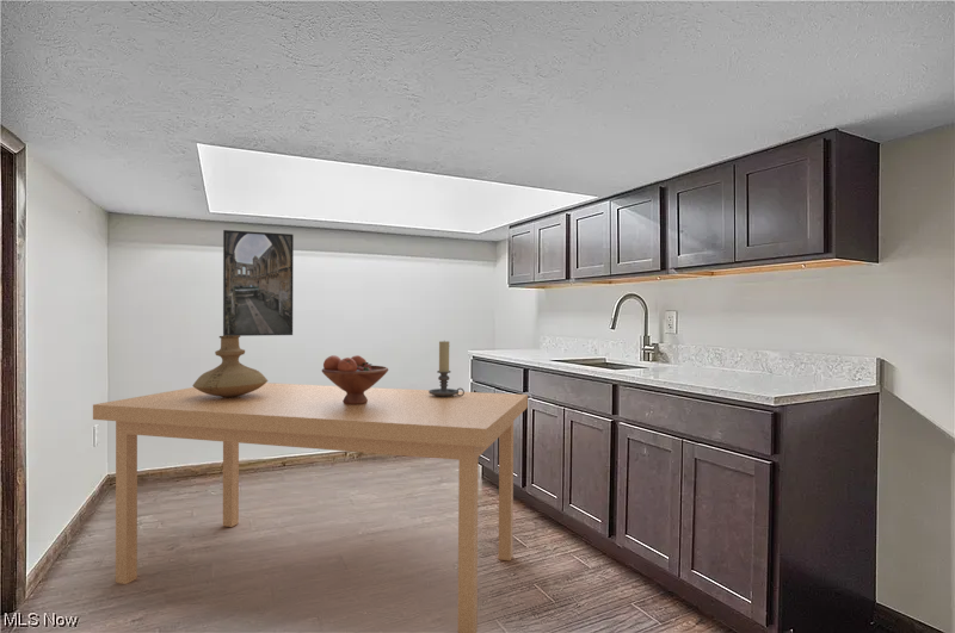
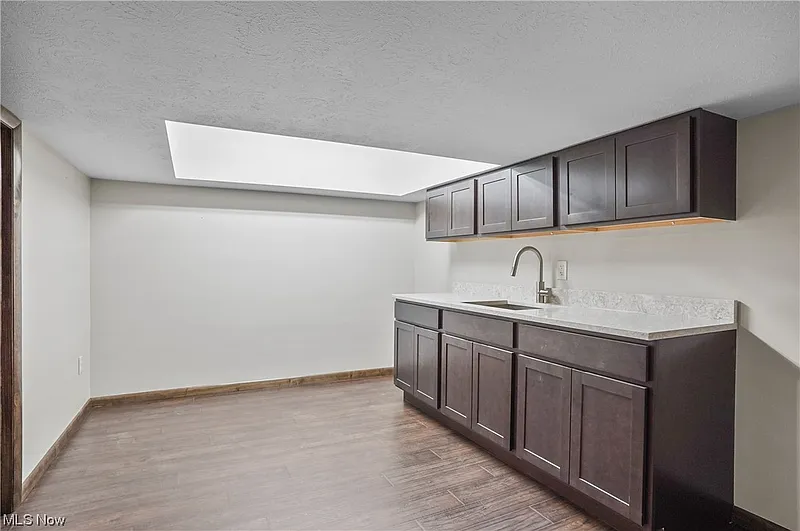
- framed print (258, 284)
- candle holder (446, 367)
- fruit bowl (355, 378)
- vase (230, 365)
- desk (339, 449)
